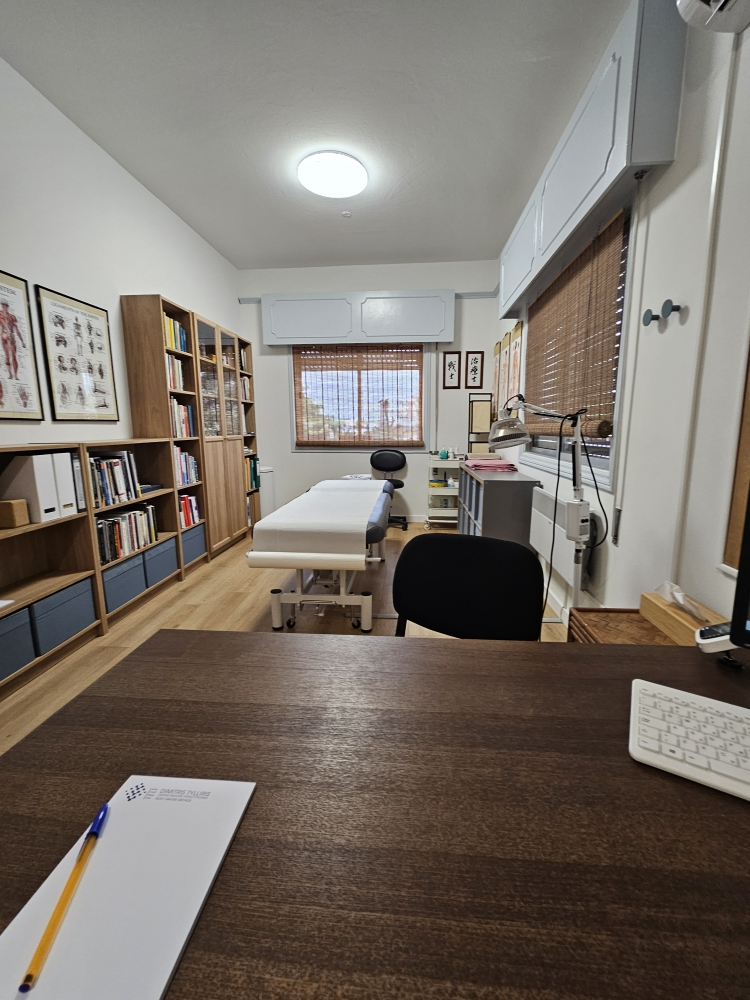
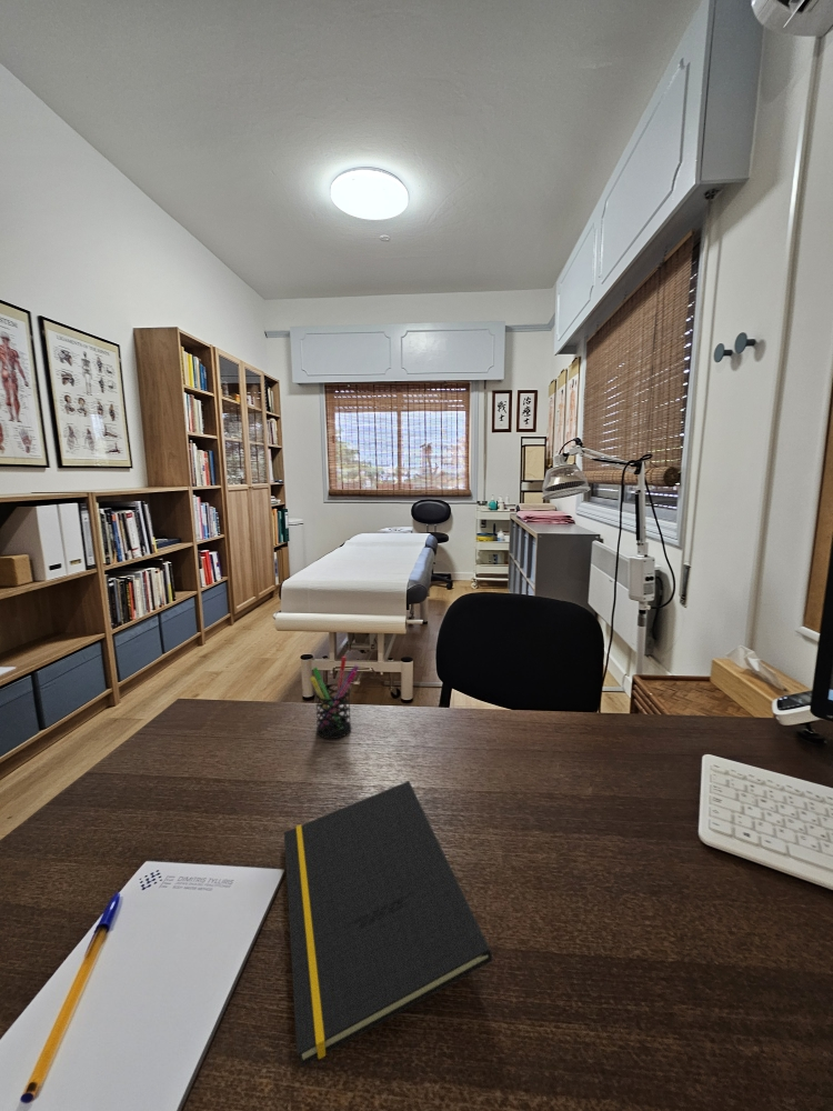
+ pen holder (331, 693)
+ notepad (370, 884)
